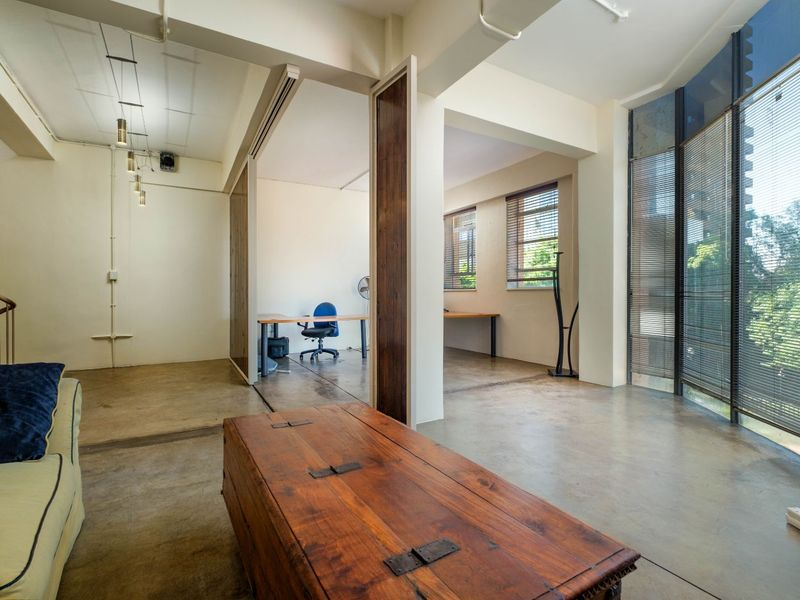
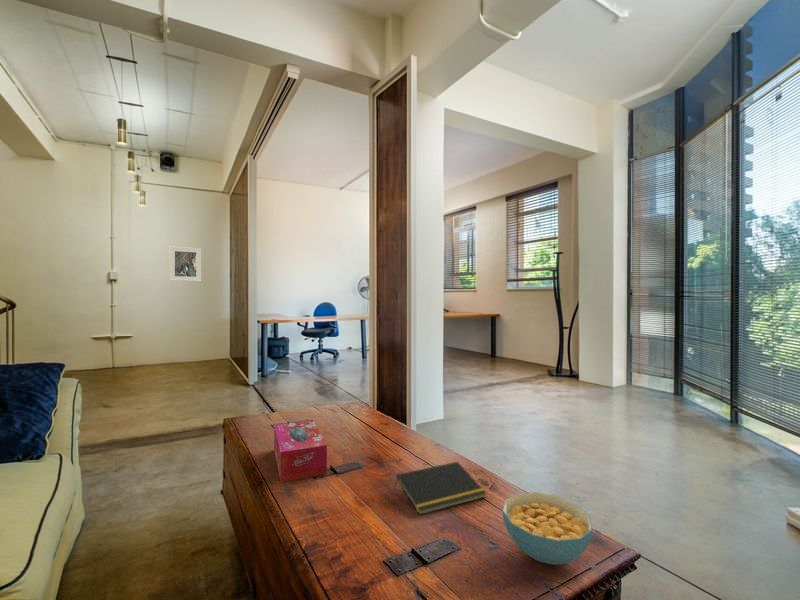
+ cereal bowl (545, 534)
+ tissue box (298, 447)
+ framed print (185, 264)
+ notepad (440, 485)
